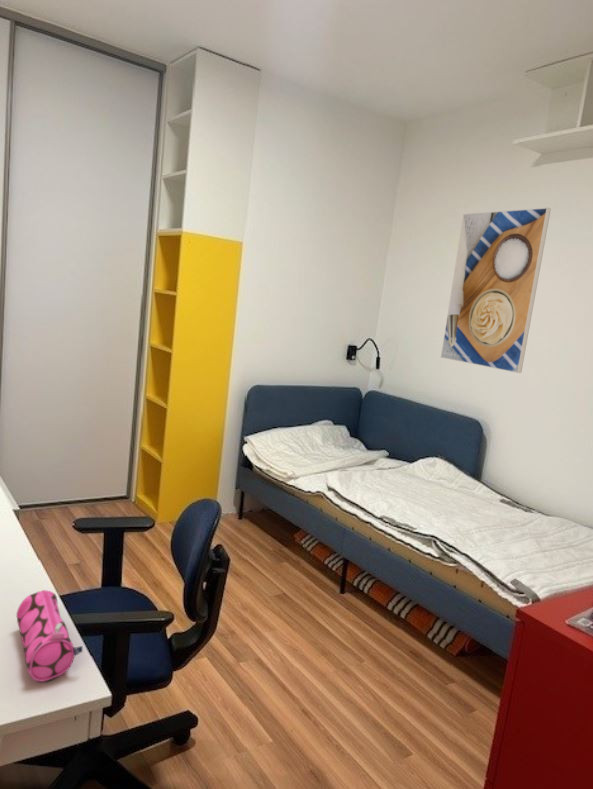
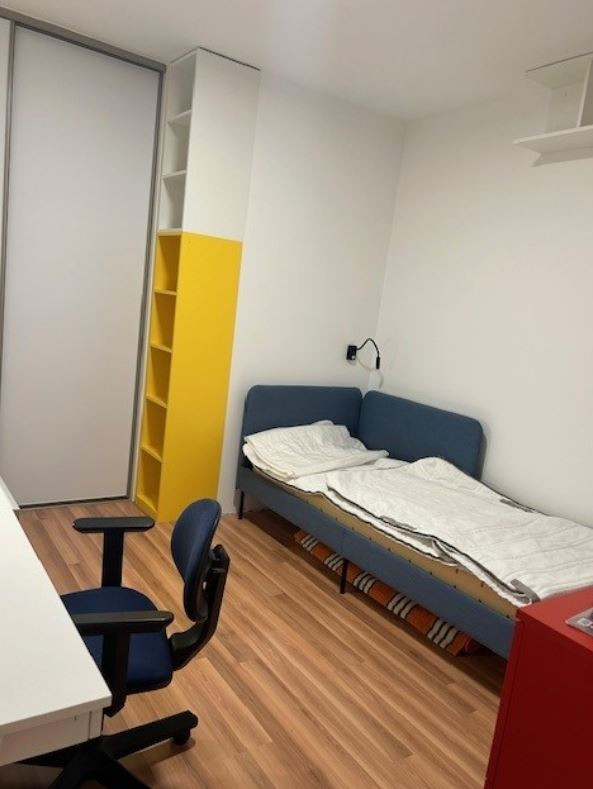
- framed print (490, 289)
- pencil case (45, 629)
